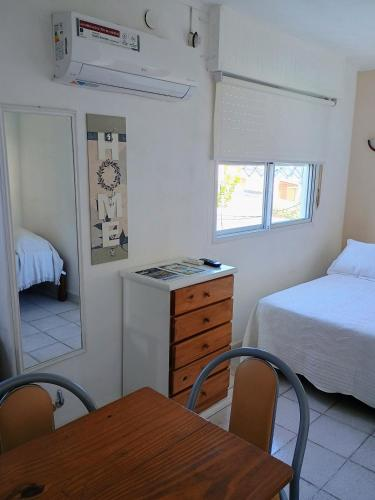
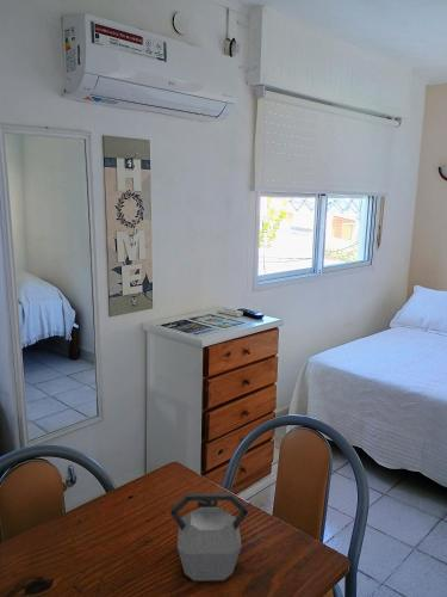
+ kettle (207, 511)
